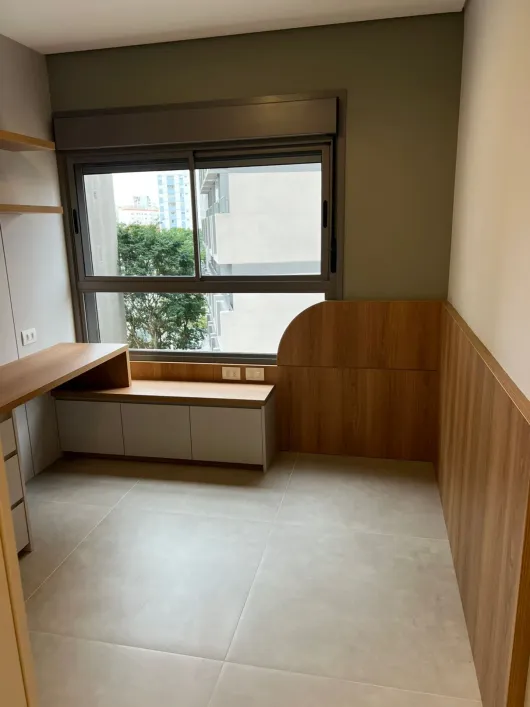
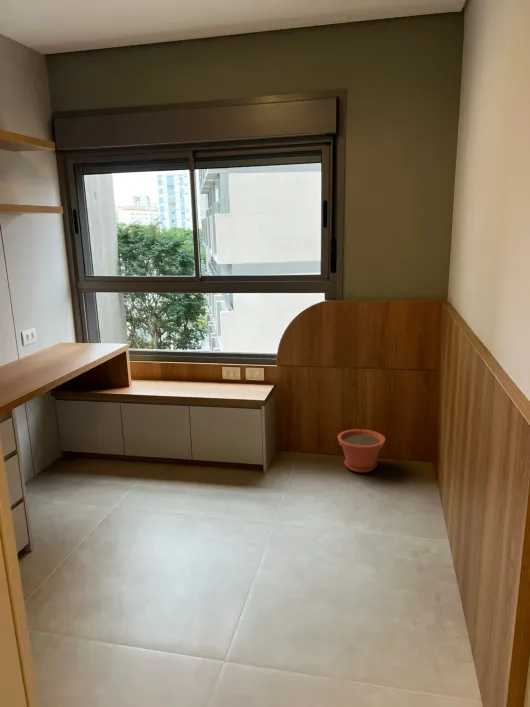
+ plant pot (360, 452)
